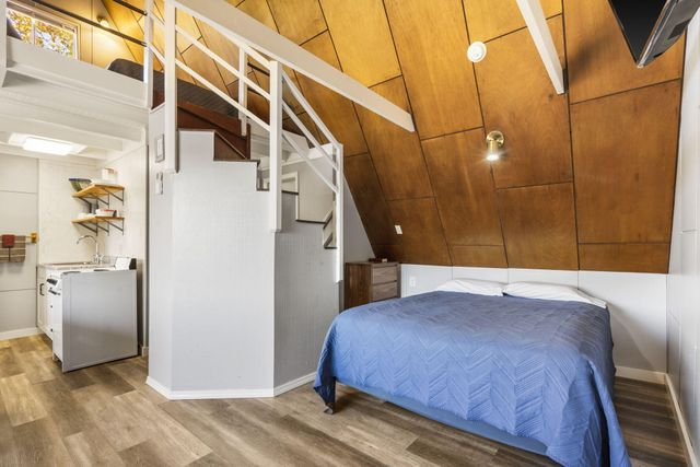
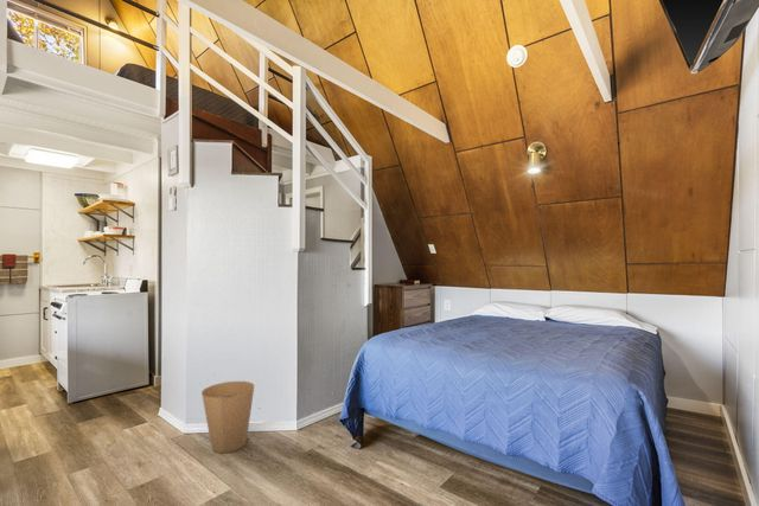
+ trash can (229, 416)
